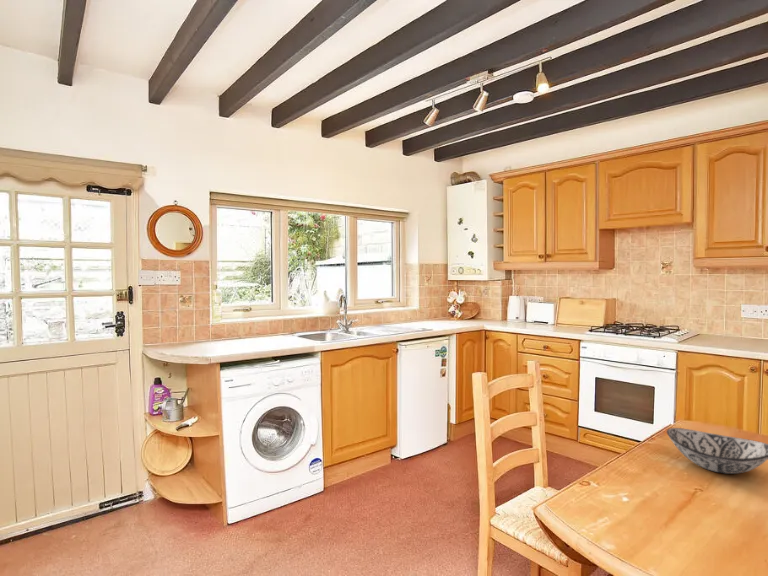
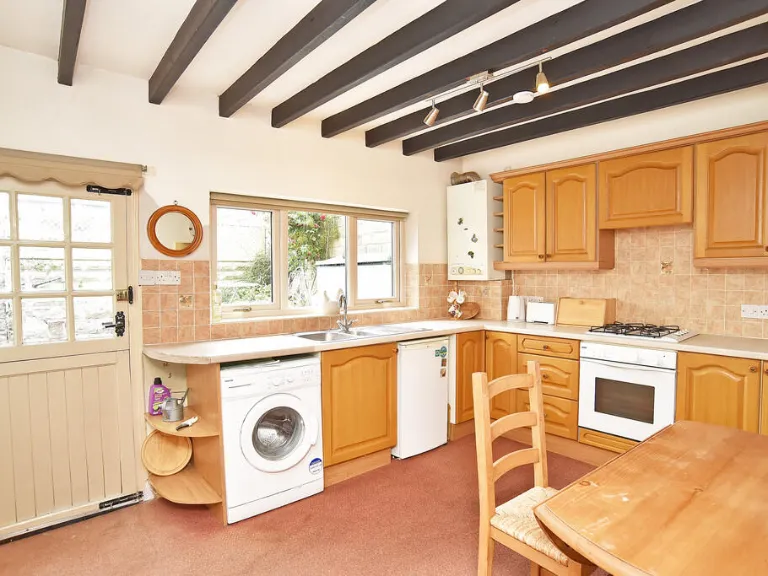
- decorative bowl (717, 453)
